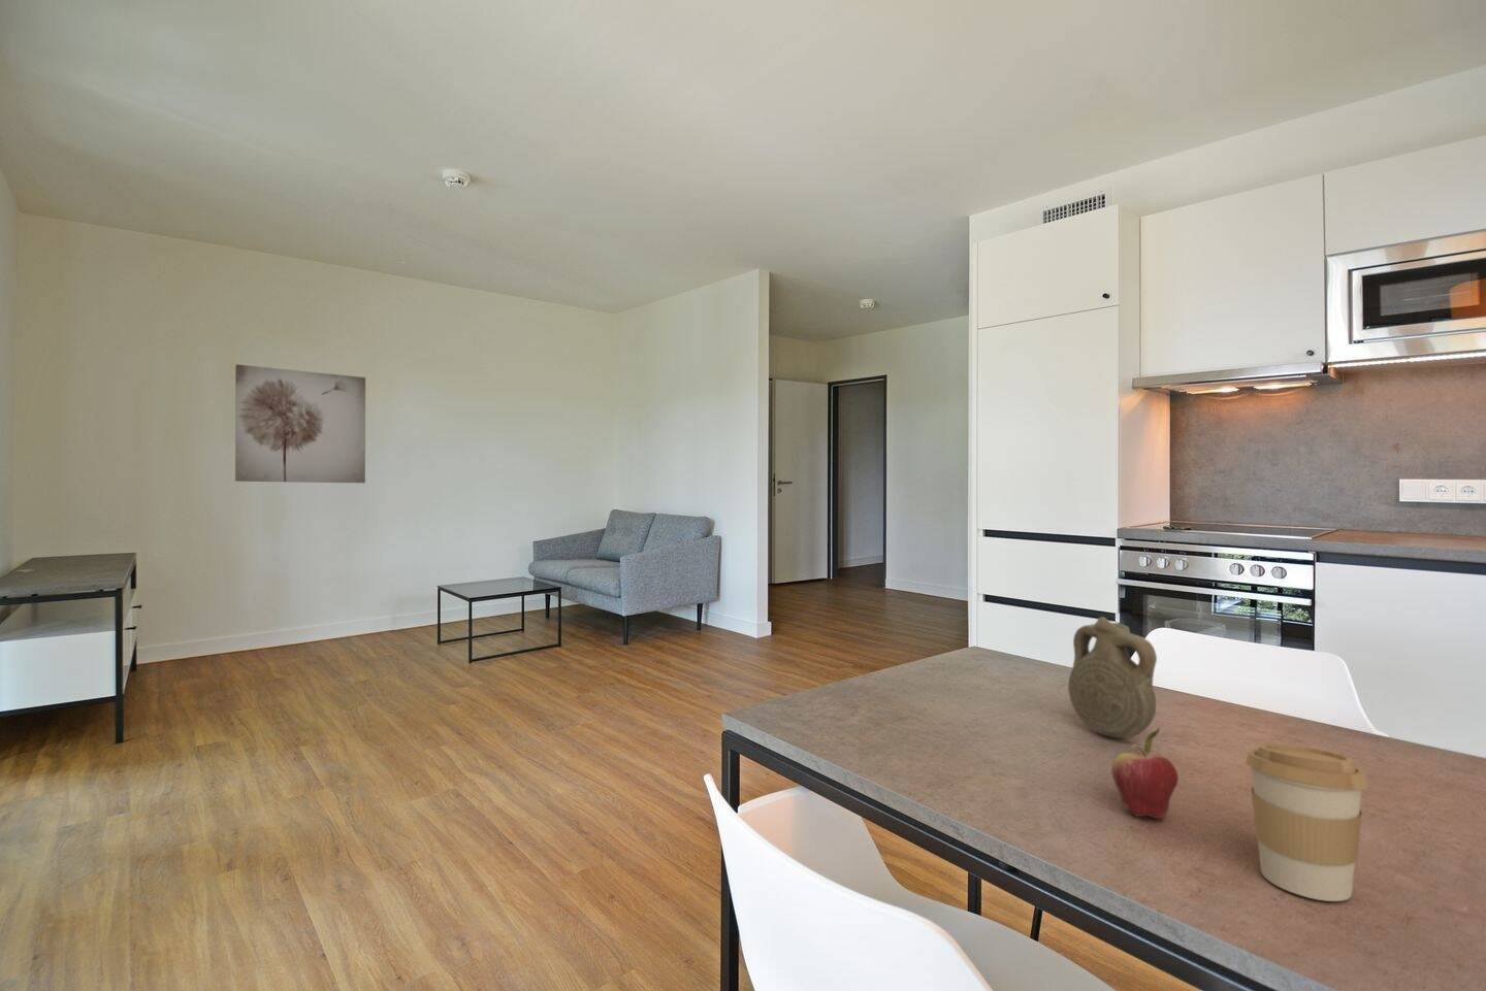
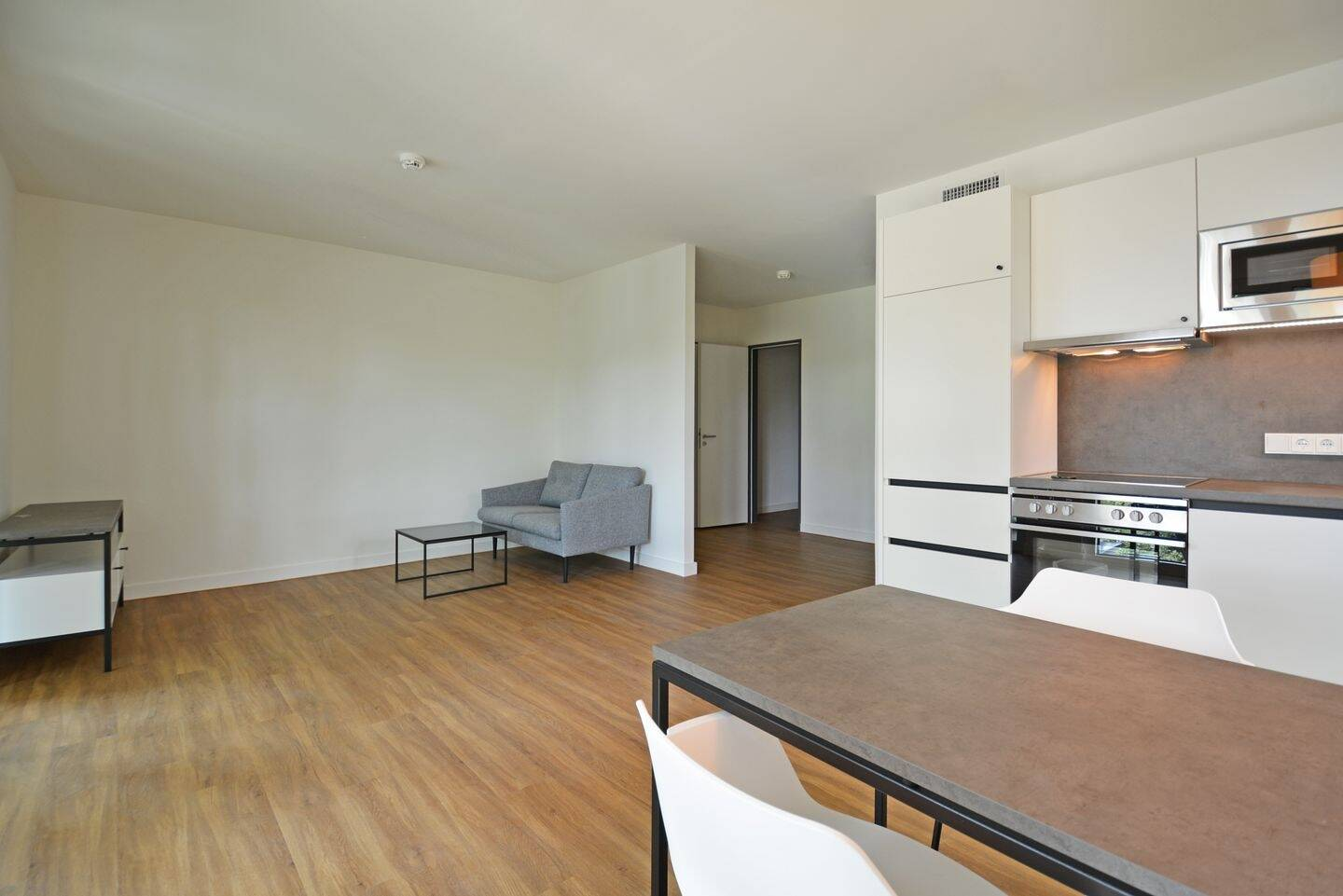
- pilgrim flask (1111, 677)
- fruit (1143, 770)
- coffee cup (1305, 814)
- wall art (303, 426)
